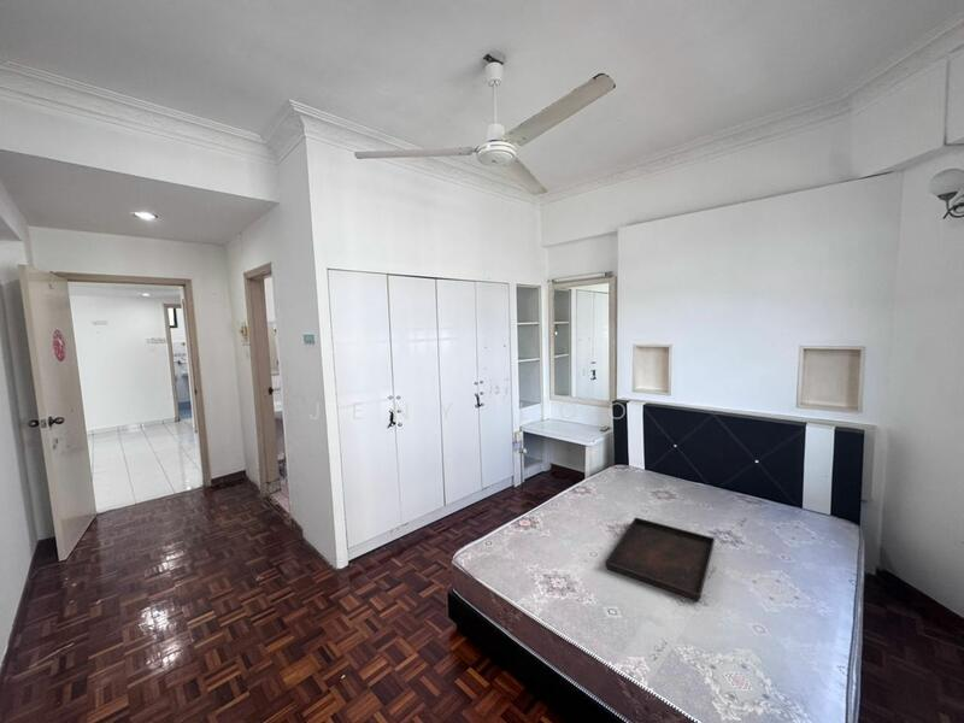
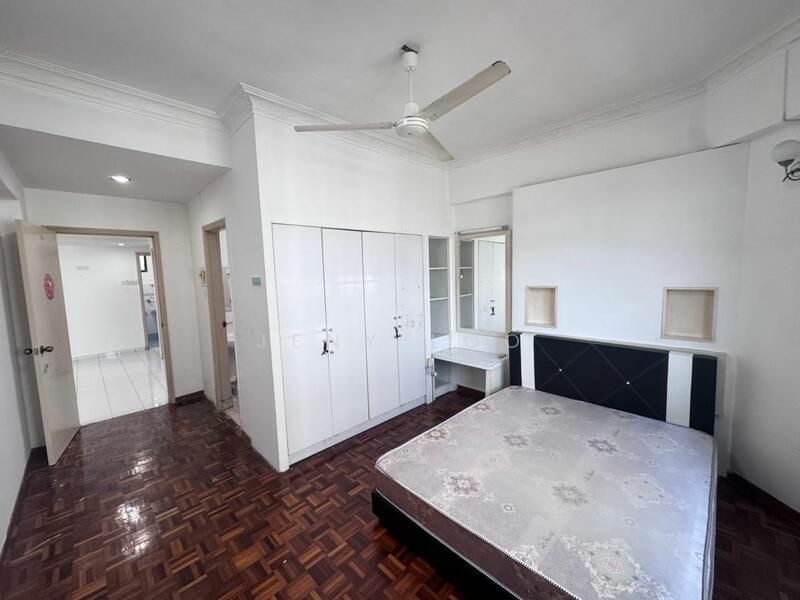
- serving tray (662, 552)
